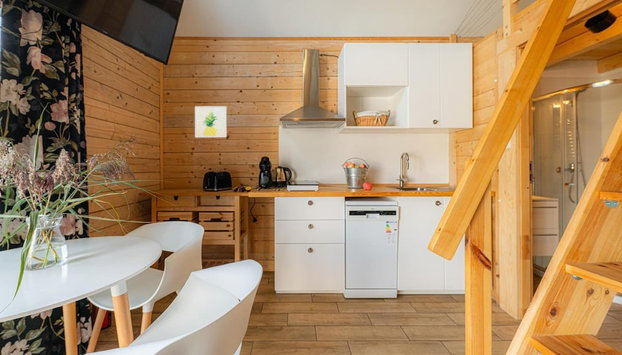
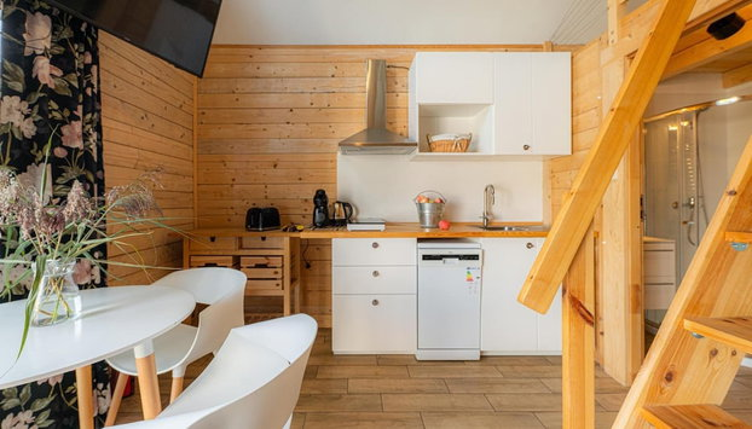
- wall art (210, 121)
